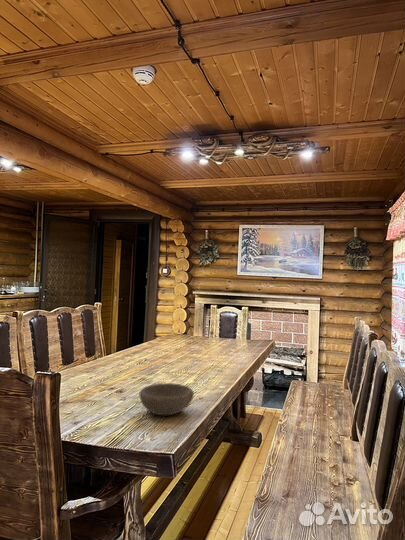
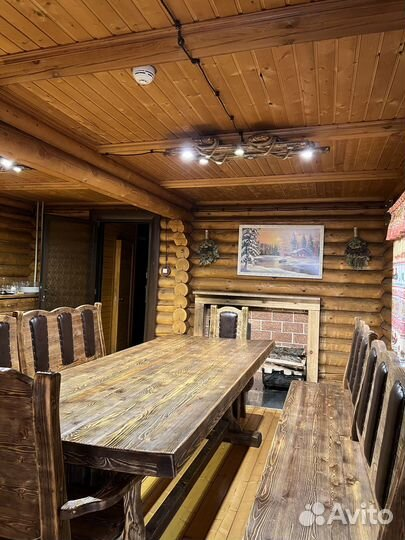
- bowl (165, 400)
